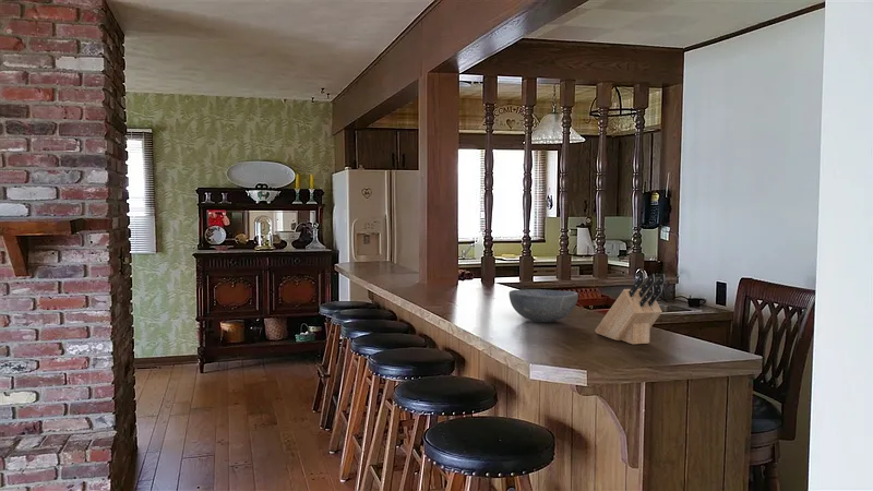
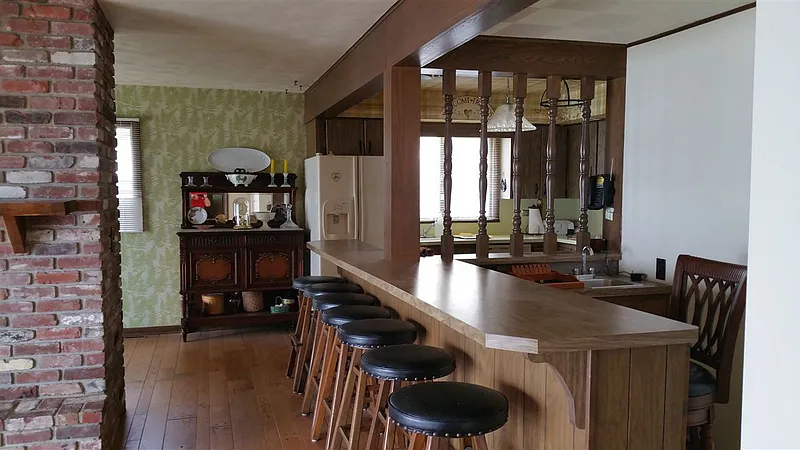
- bowl (542, 306)
- knife block (631, 304)
